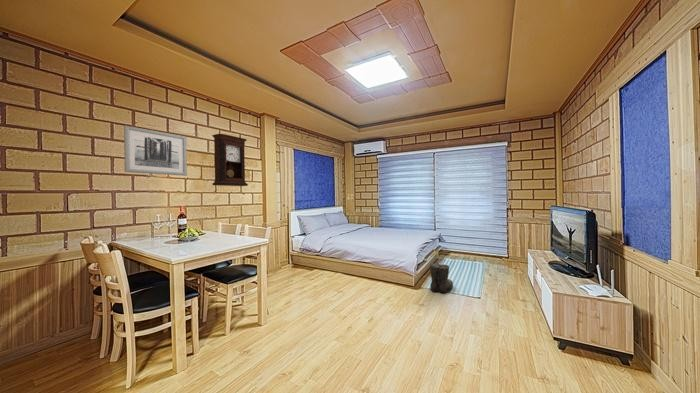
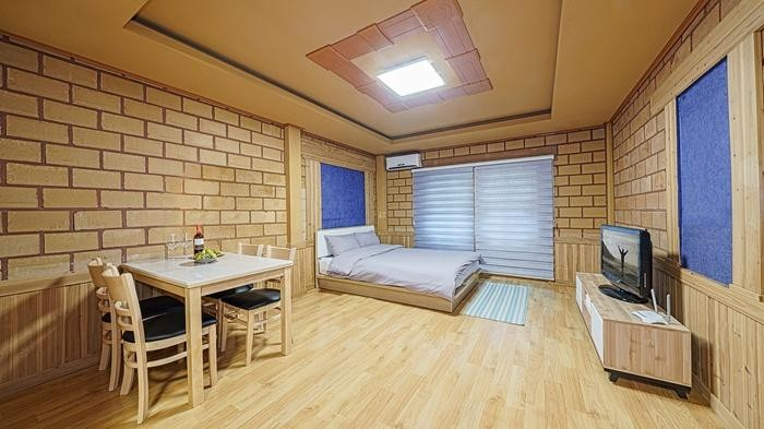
- pendulum clock (231, 161)
- wall art (158, 152)
- boots (441, 275)
